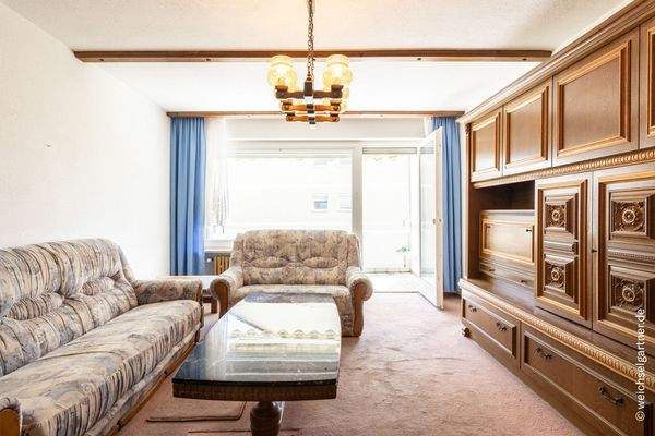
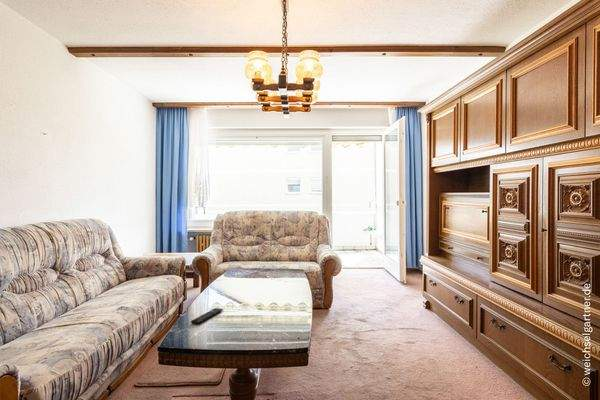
+ remote control (207, 316)
